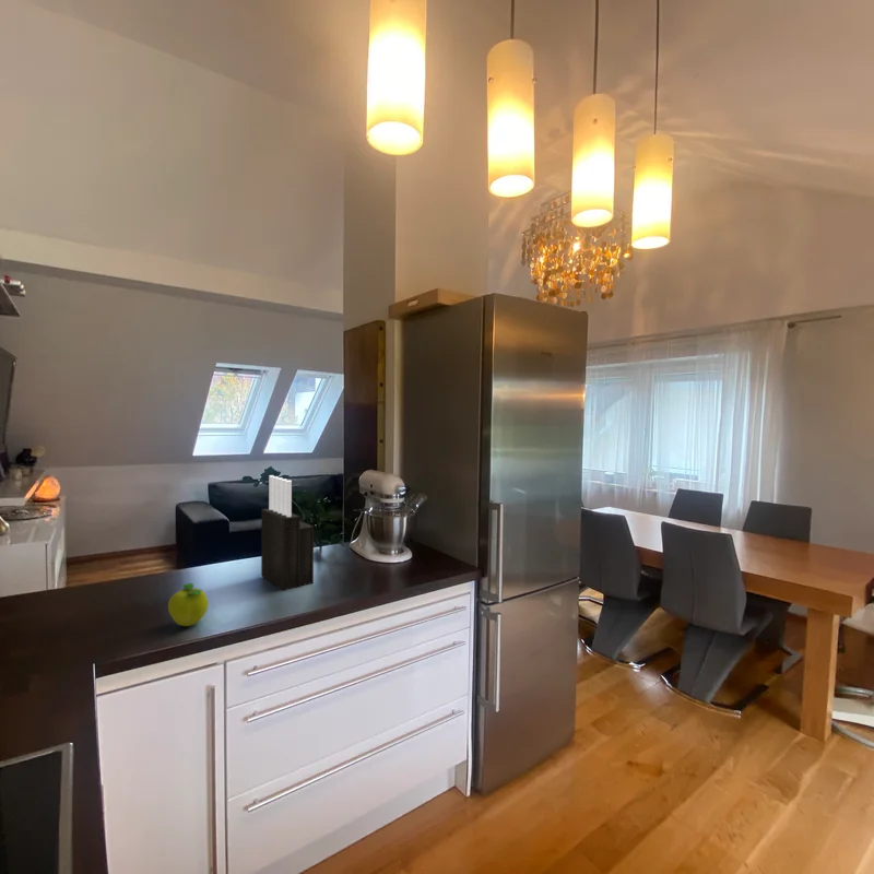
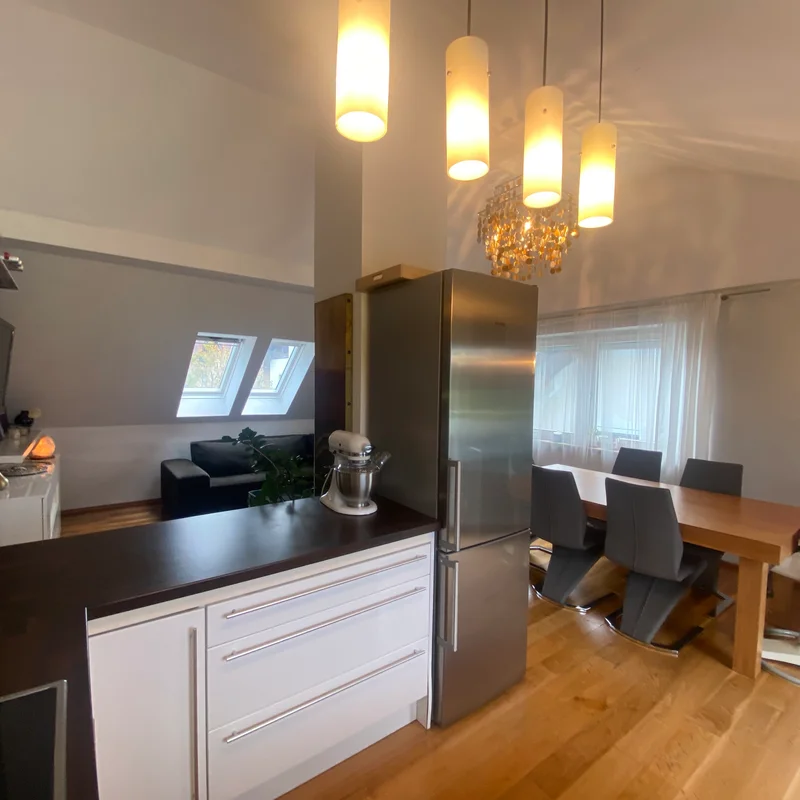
- fruit (188, 605)
- knife block (290, 528)
